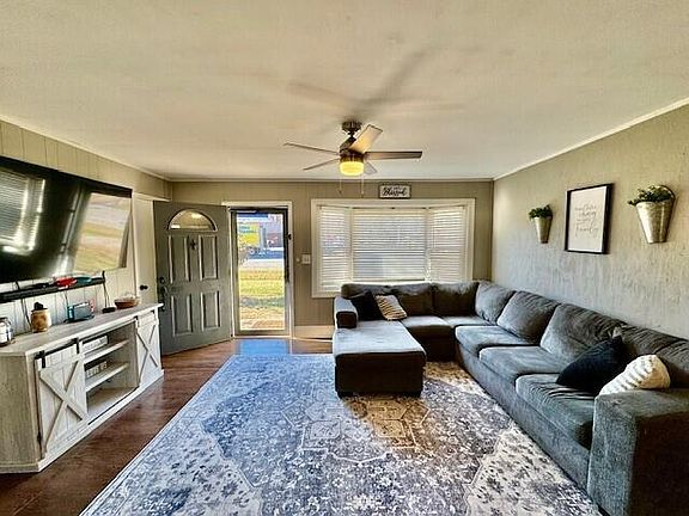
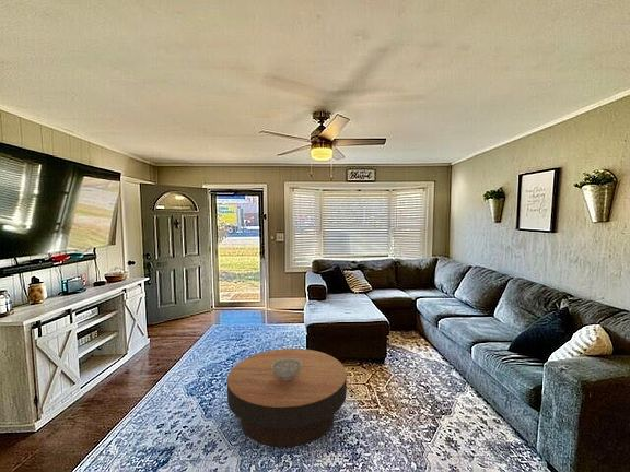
+ decorative bowl (287, 370)
+ coffee table (288, 393)
